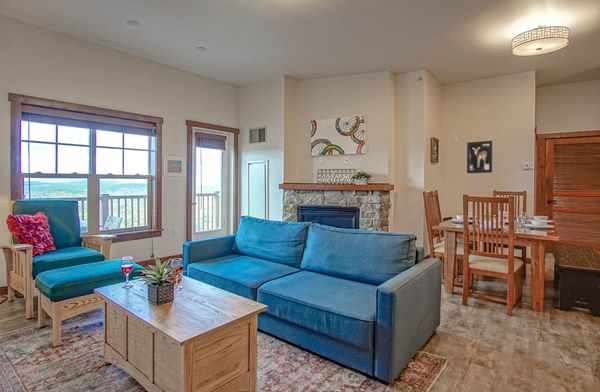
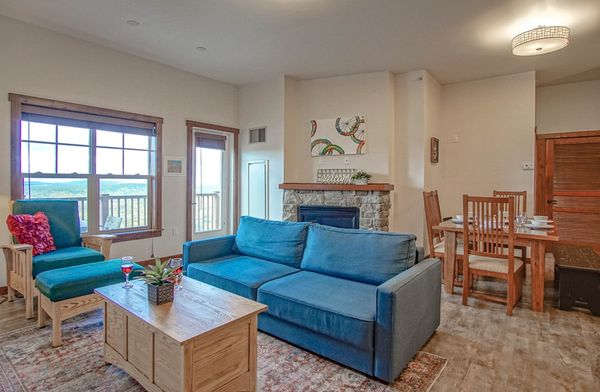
- wall art (479, 157)
